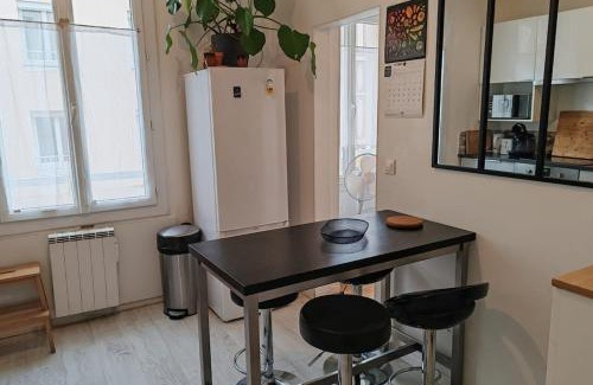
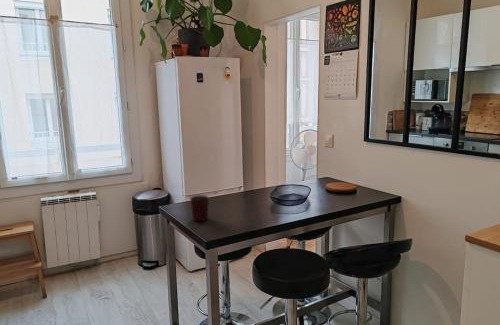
+ mug (201, 209)
